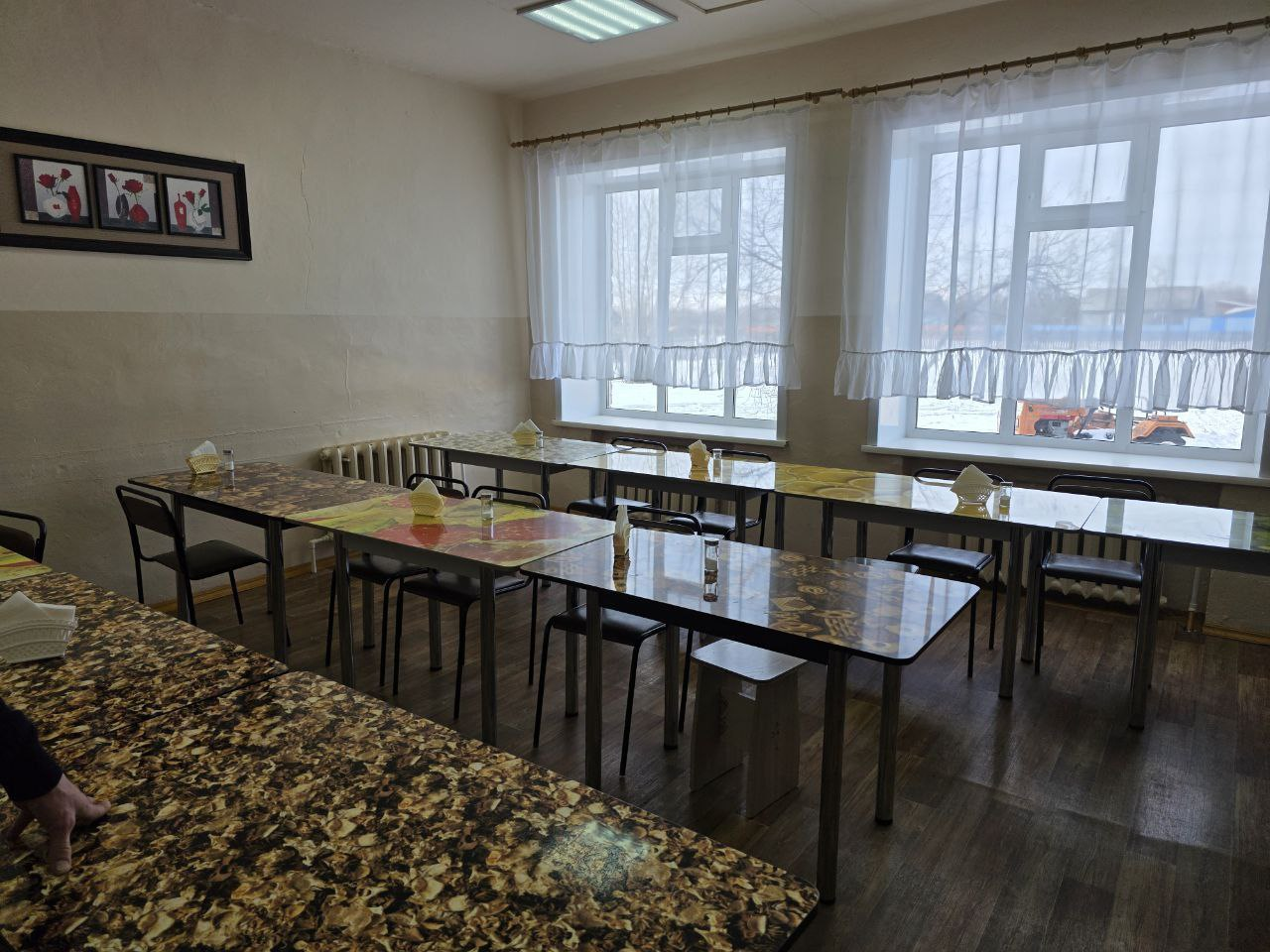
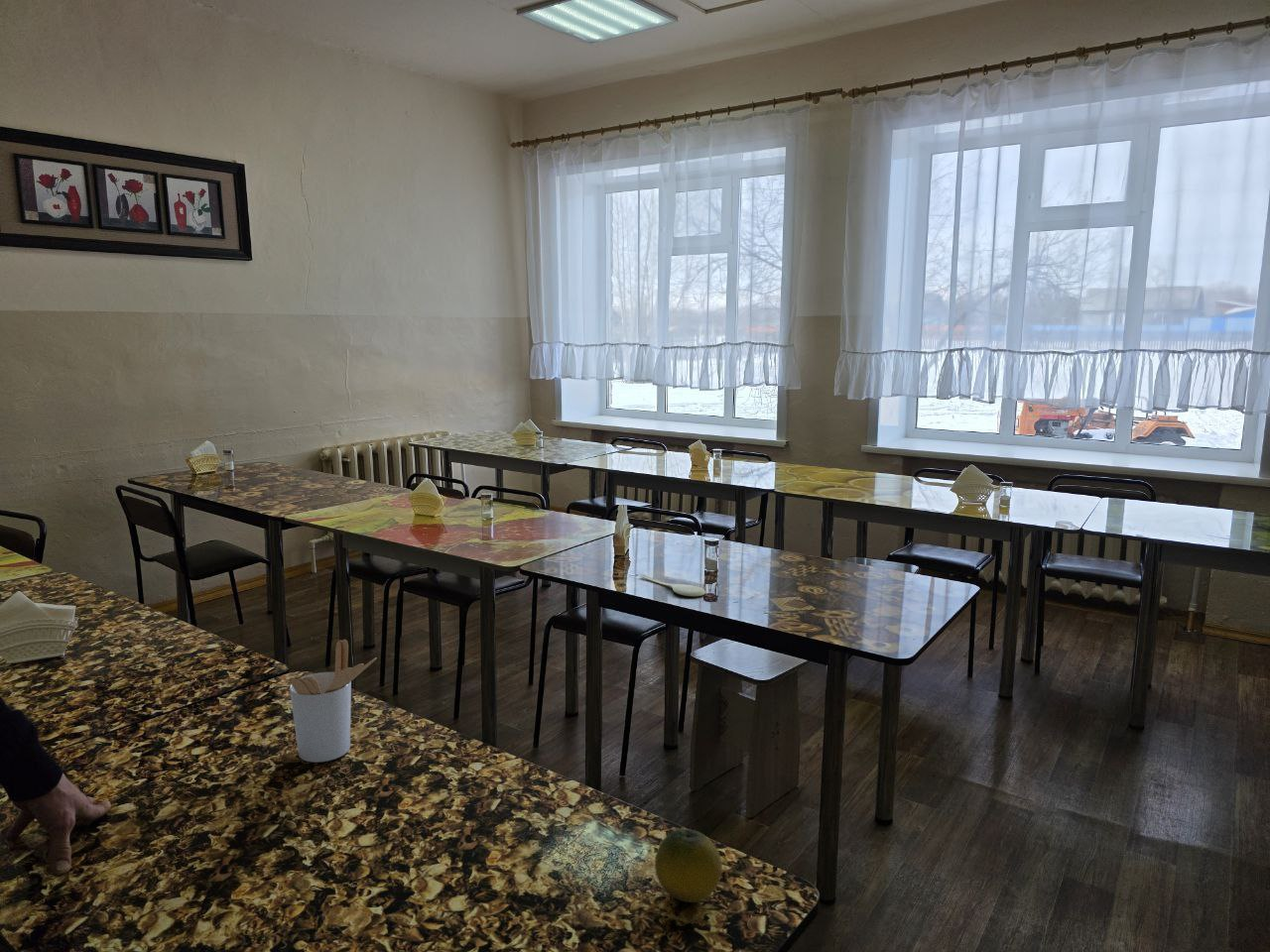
+ utensil holder (333, 702)
+ spoon (670, 584)
+ fruit (688, 865)
